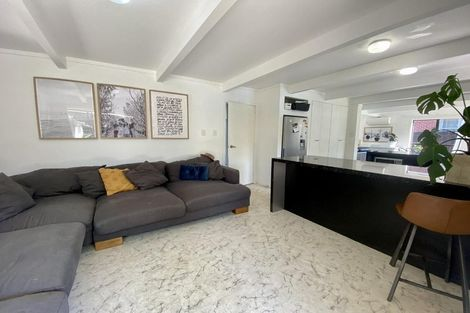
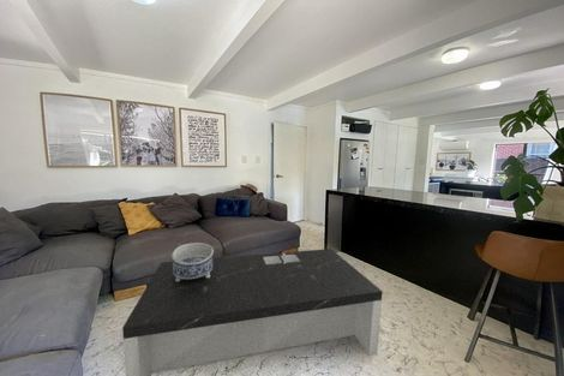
+ decorative bowl (193, 261)
+ coffee table (259, 299)
